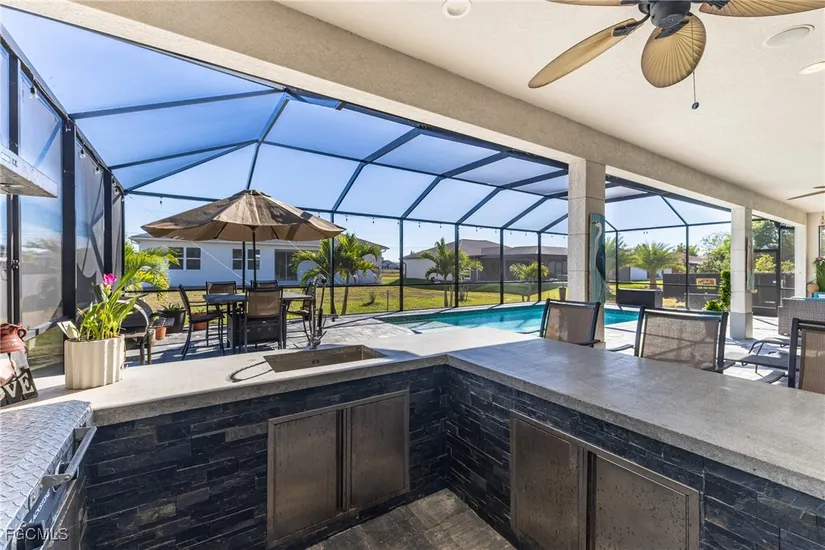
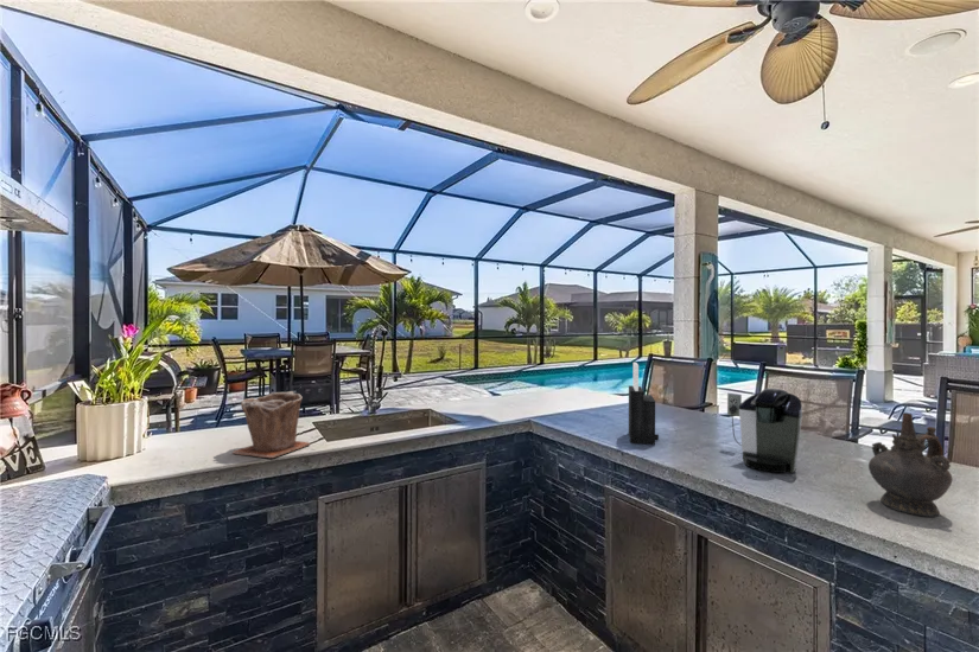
+ knife block (643, 401)
+ ceremonial vessel (910, 460)
+ plant pot (272, 422)
+ coffee maker (755, 423)
